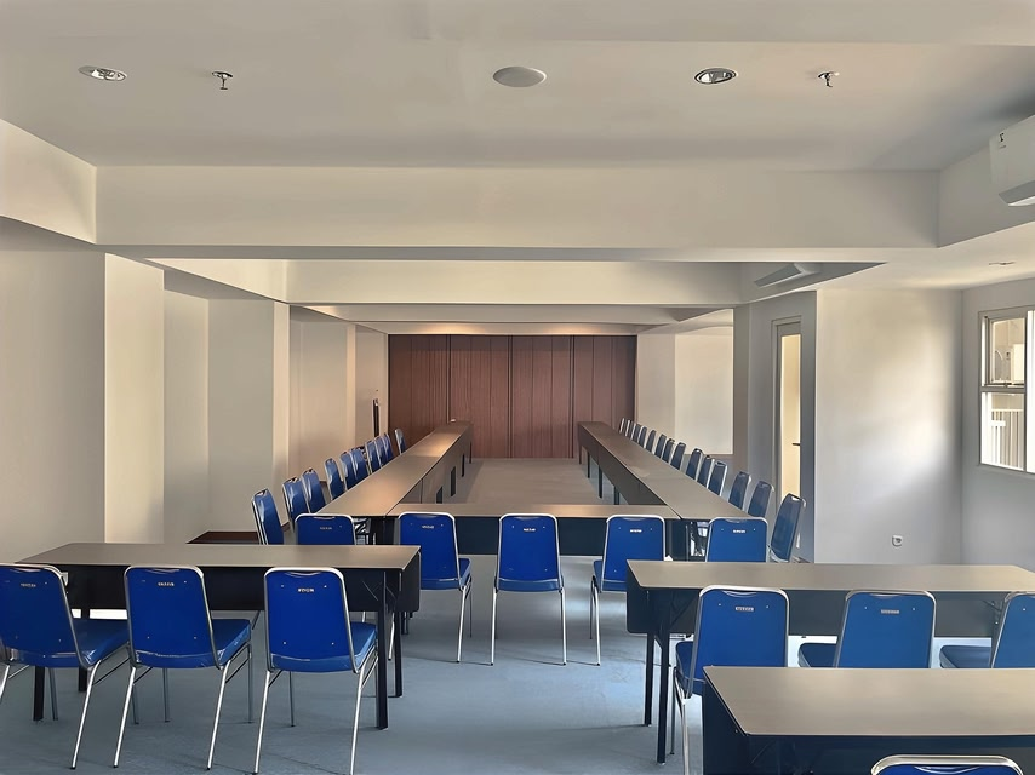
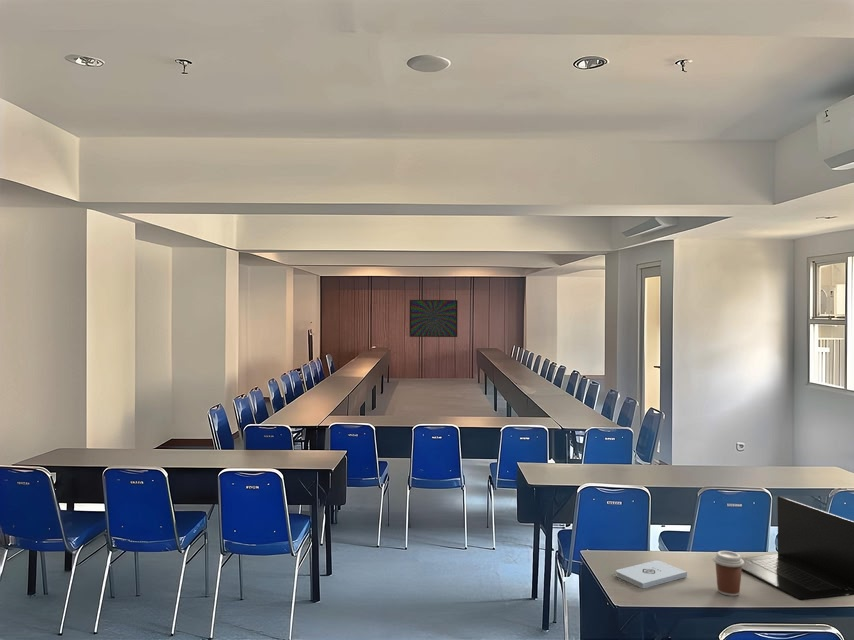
+ laptop (788, 543)
+ notepad (650, 573)
+ television (433, 318)
+ coffee cup (728, 573)
